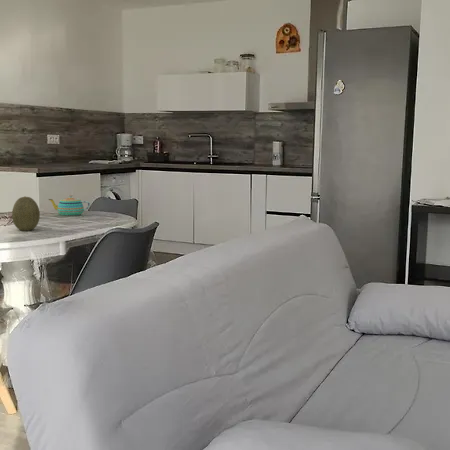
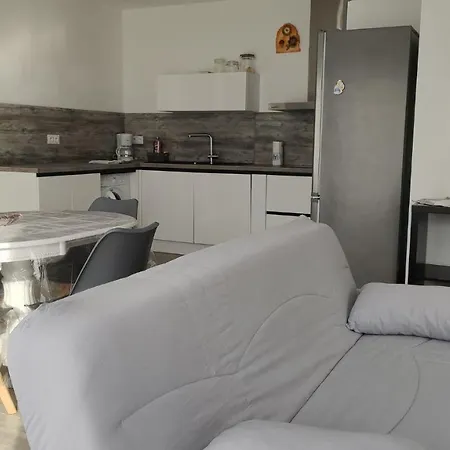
- teapot (69, 205)
- fruit (25, 213)
